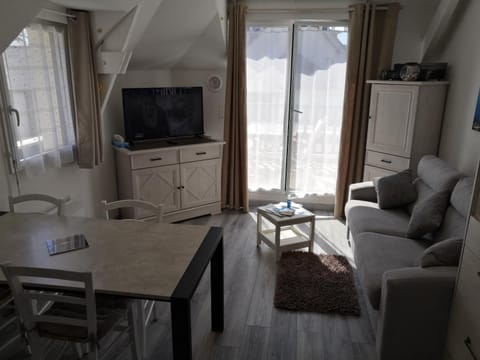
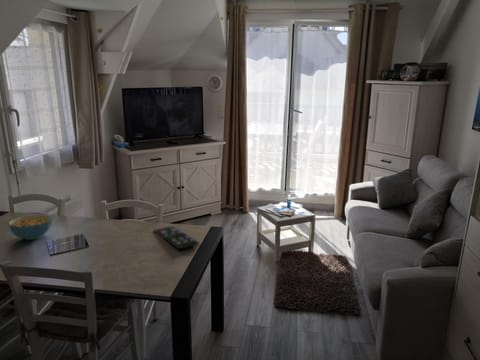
+ remote control (175, 236)
+ cereal bowl (31, 229)
